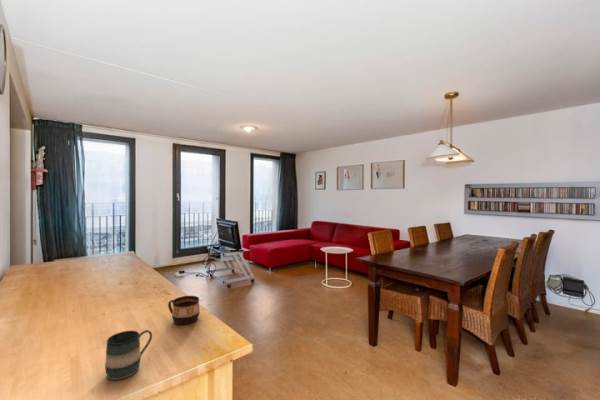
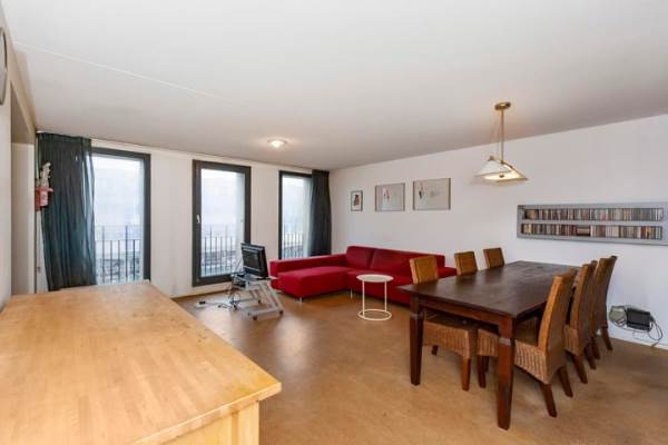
- cup (185, 309)
- mug (130, 351)
